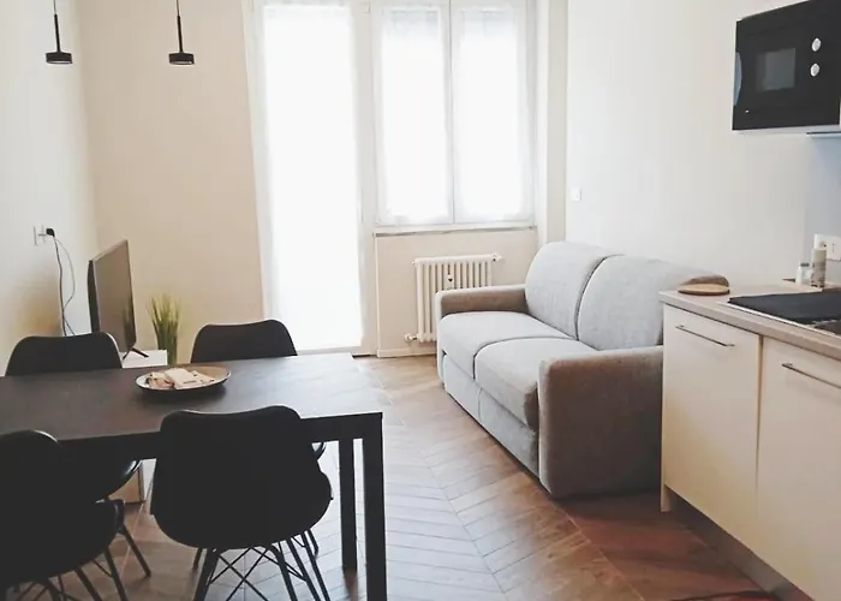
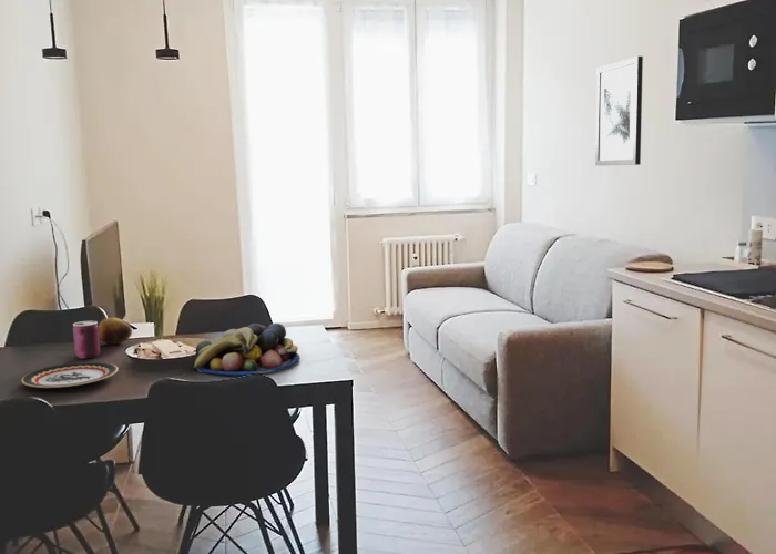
+ fruit bowl (246, 343)
+ plate (71, 377)
+ fruit (113, 330)
+ can (86, 339)
+ wall art (617, 114)
